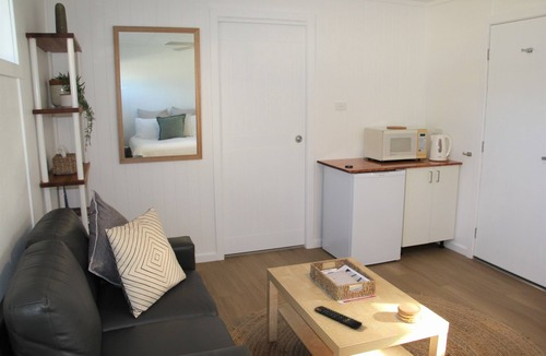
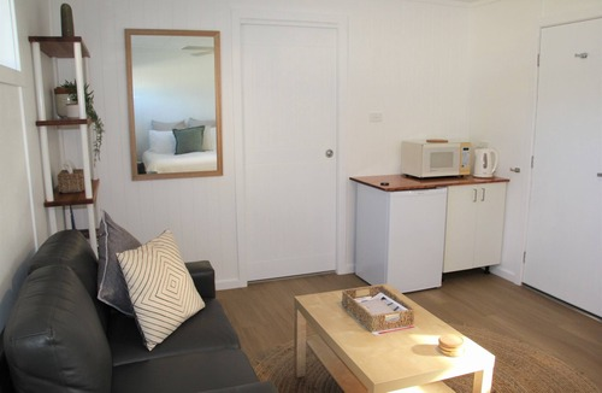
- remote control (336, 317)
